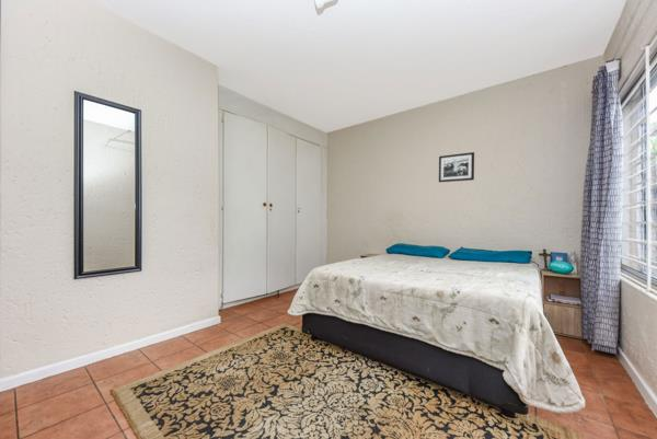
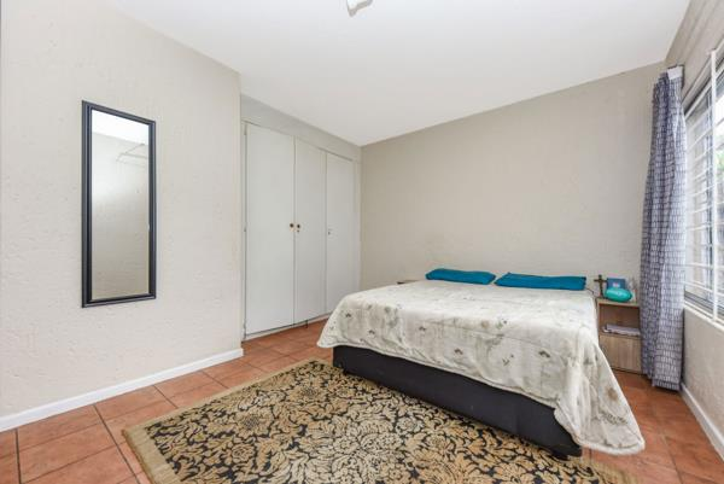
- picture frame (456, 167)
